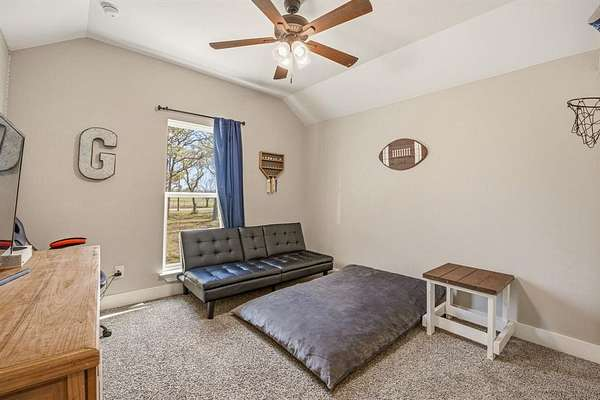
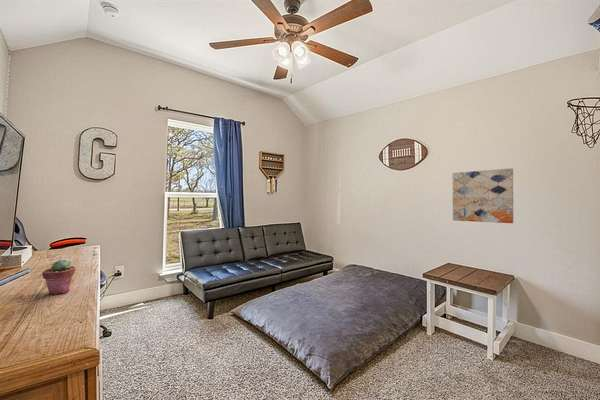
+ wall art (481, 196)
+ potted succulent (59, 275)
